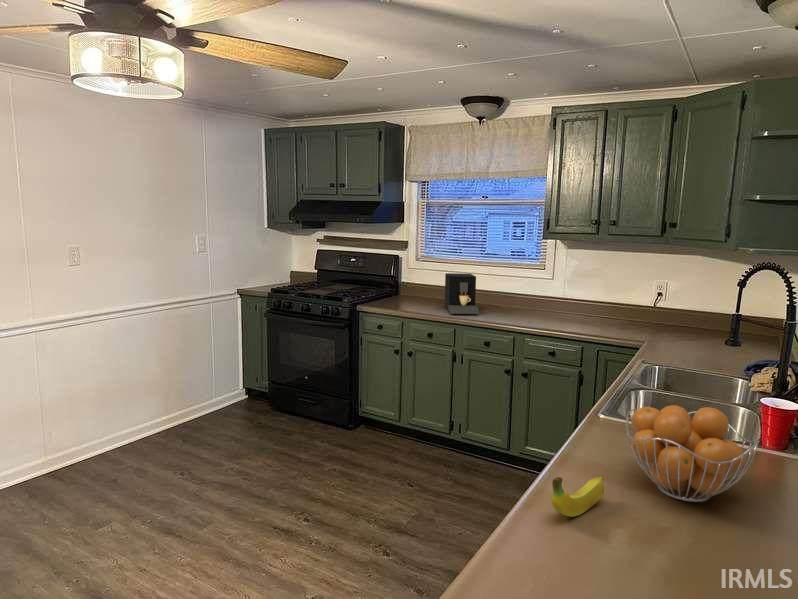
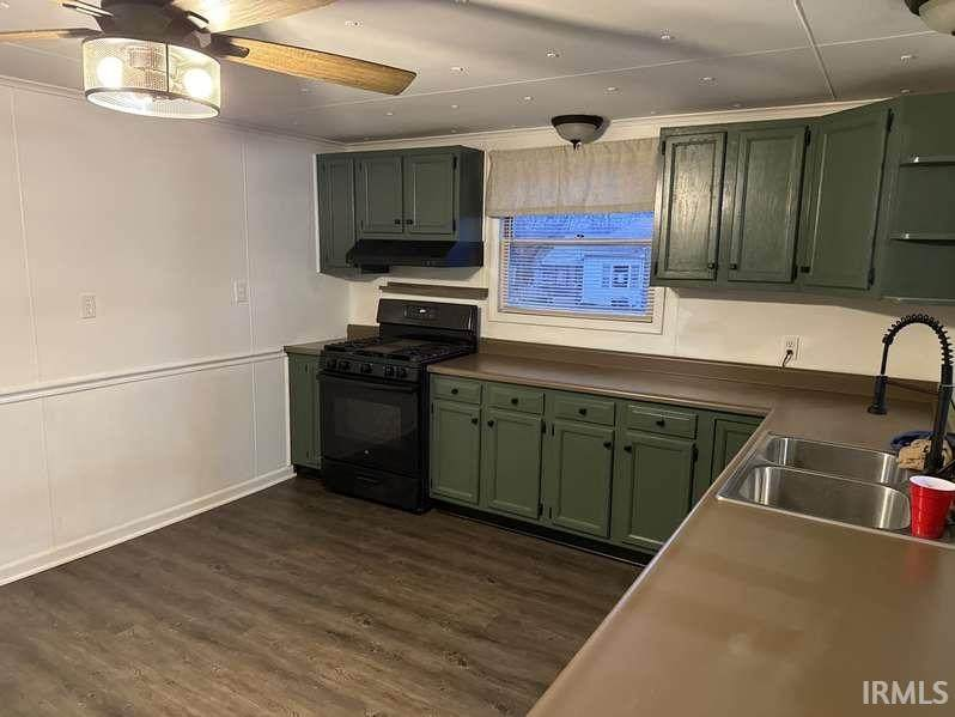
- fruit (578, 490)
- fruit basket (687, 449)
- coffee maker (461, 293)
